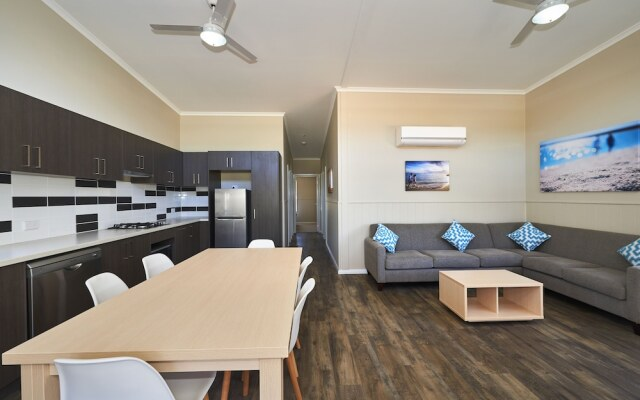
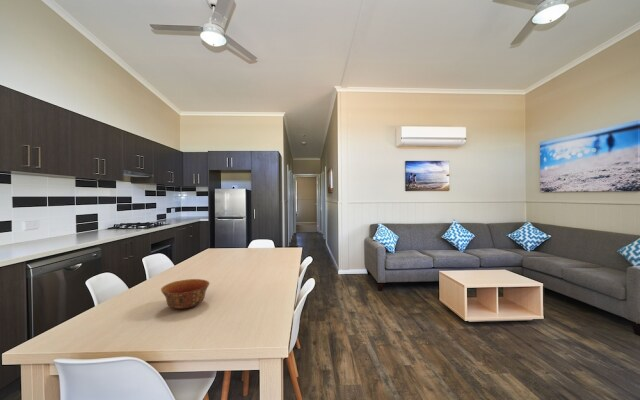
+ bowl (186, 295)
